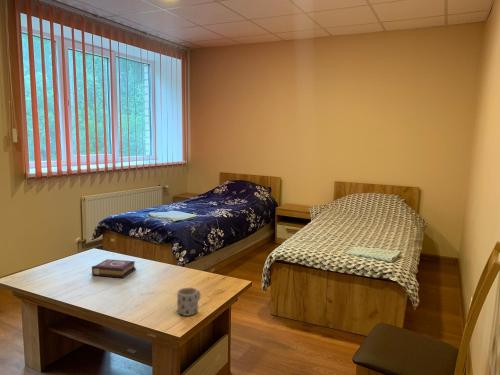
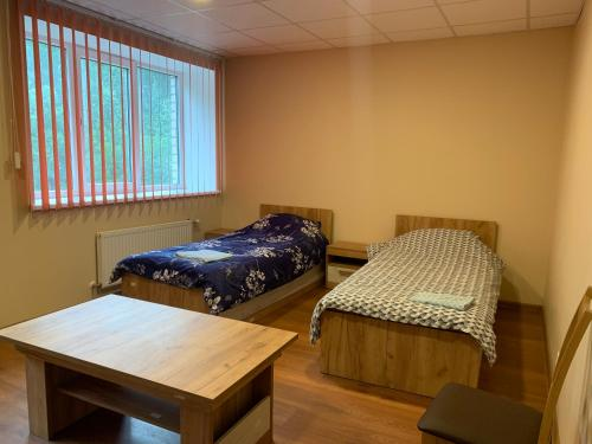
- mug (190, 300)
- book (114, 267)
